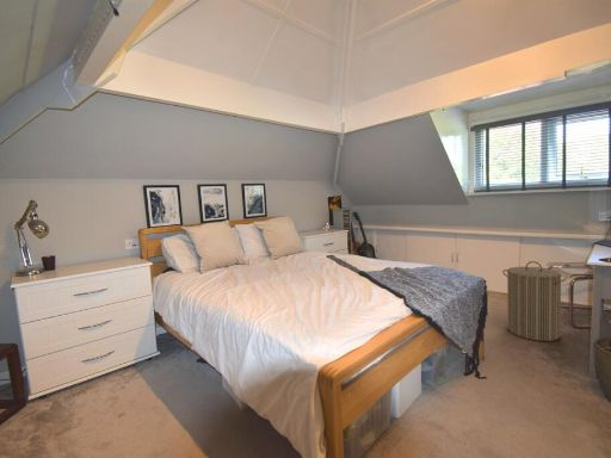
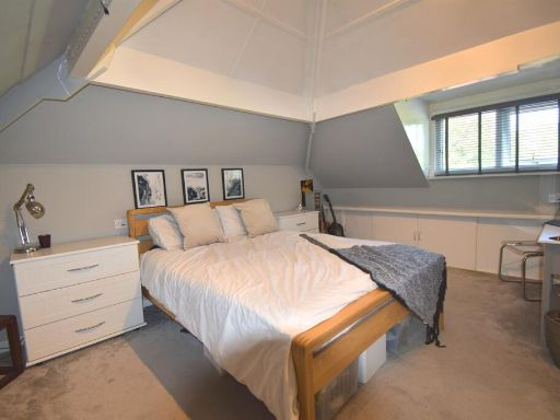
- laundry hamper (532, 297)
